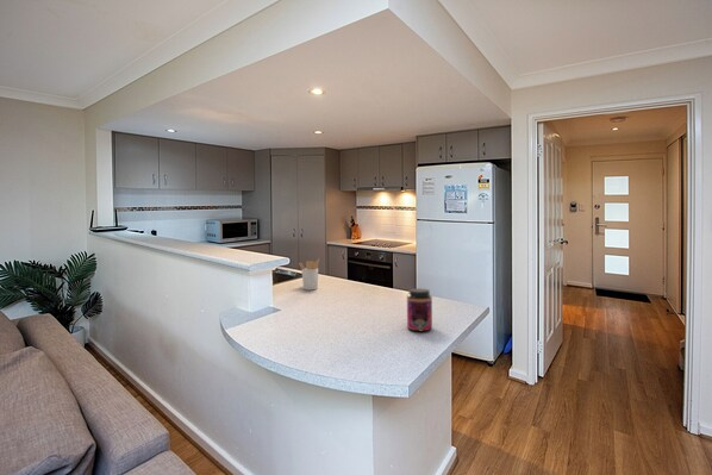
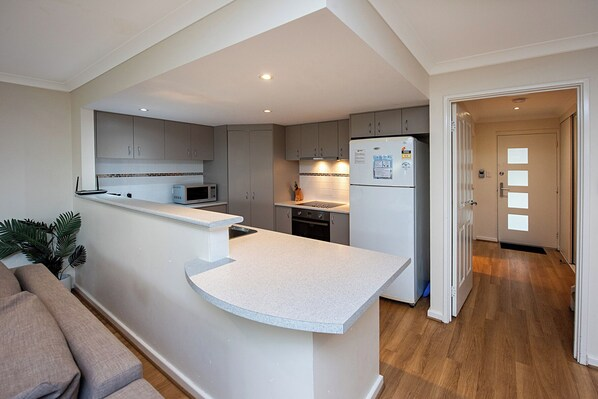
- utensil holder (311, 274)
- jar (419, 308)
